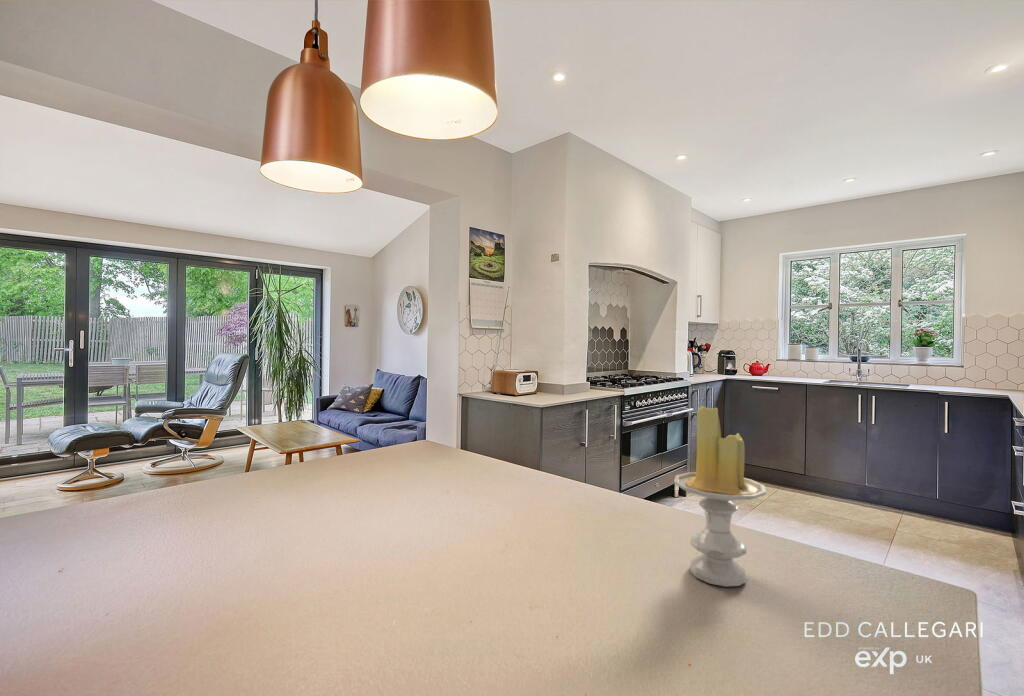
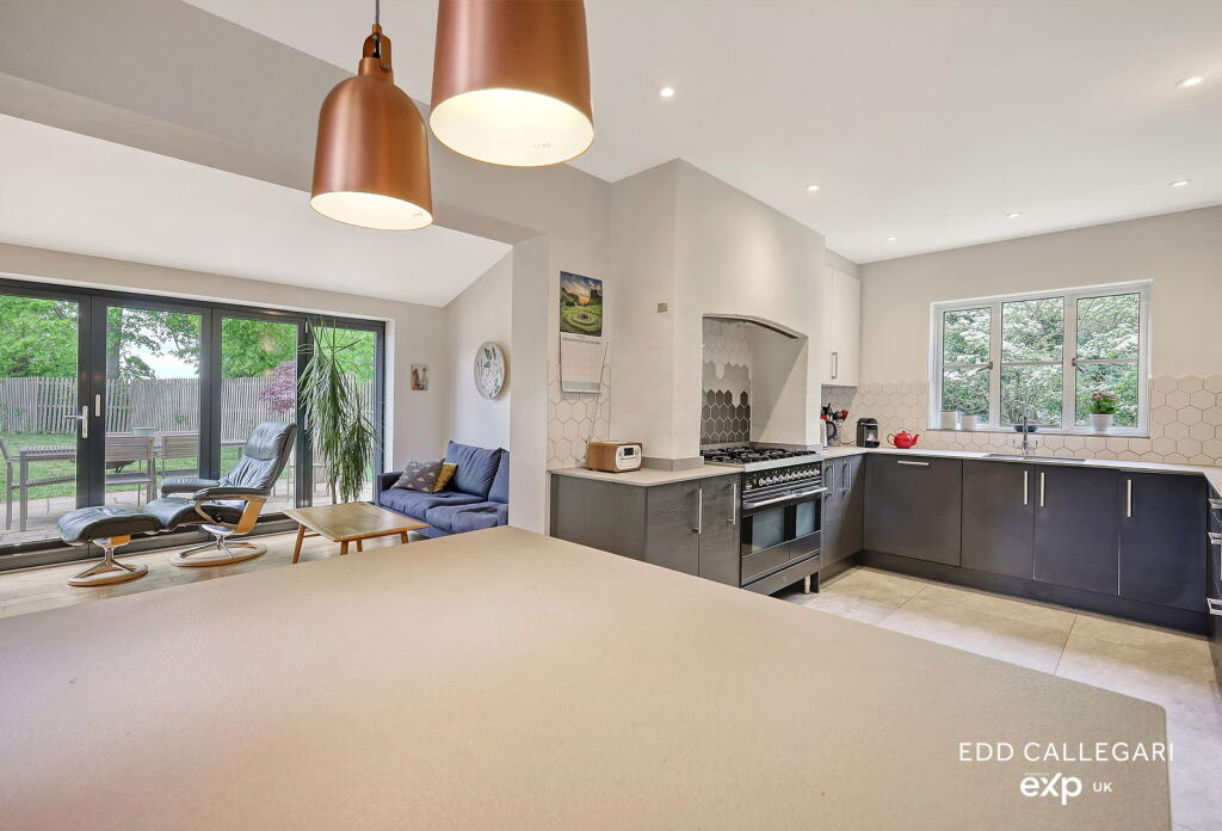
- candle (718, 489)
